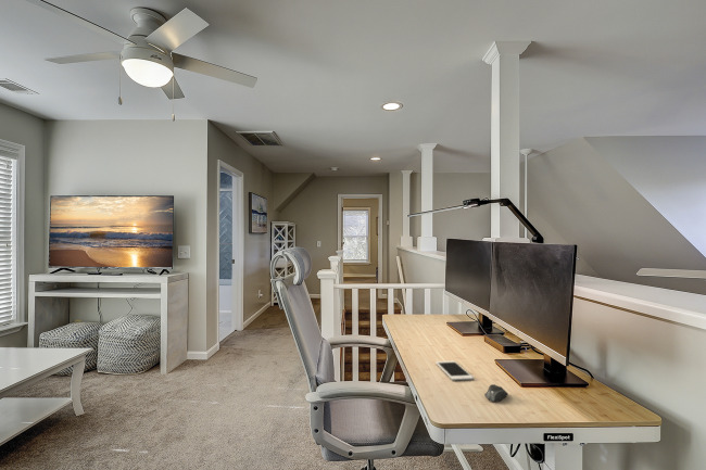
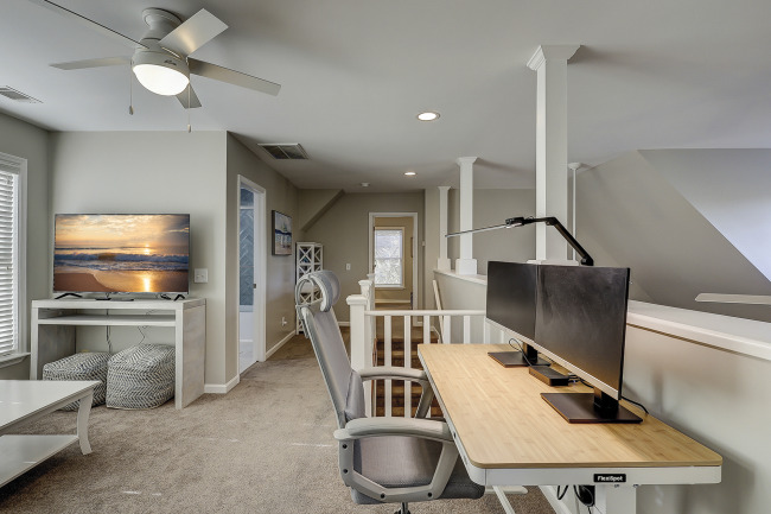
- cell phone (453, 369)
- computer mouse (495, 391)
